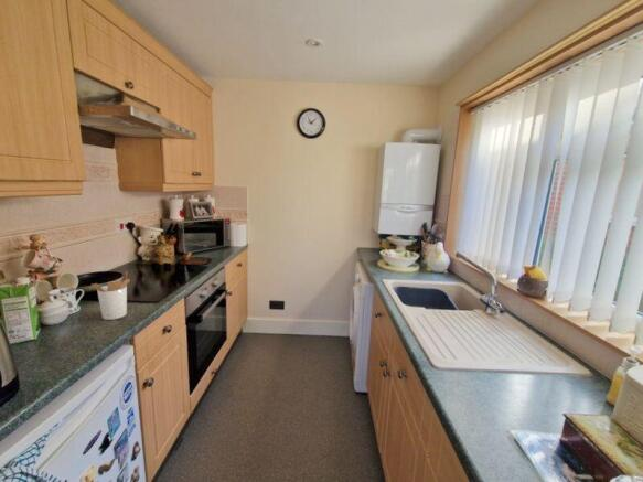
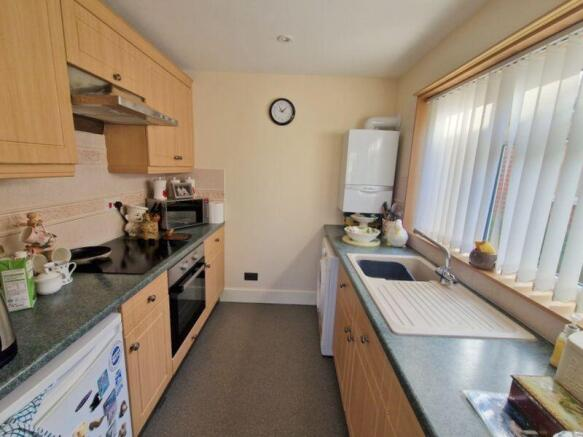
- utensil holder (115, 296)
